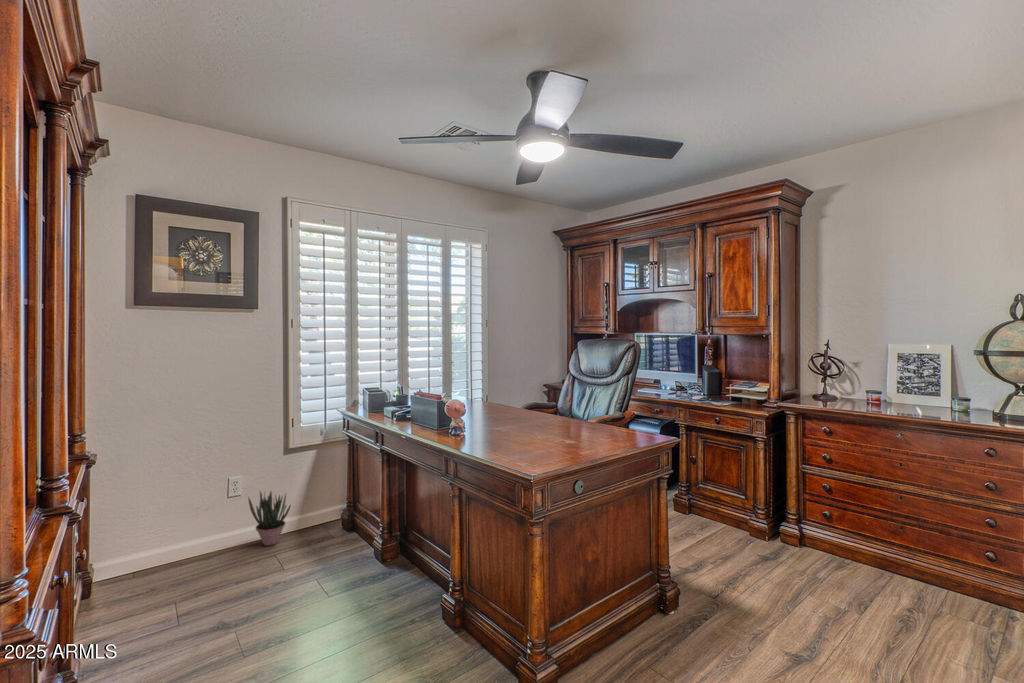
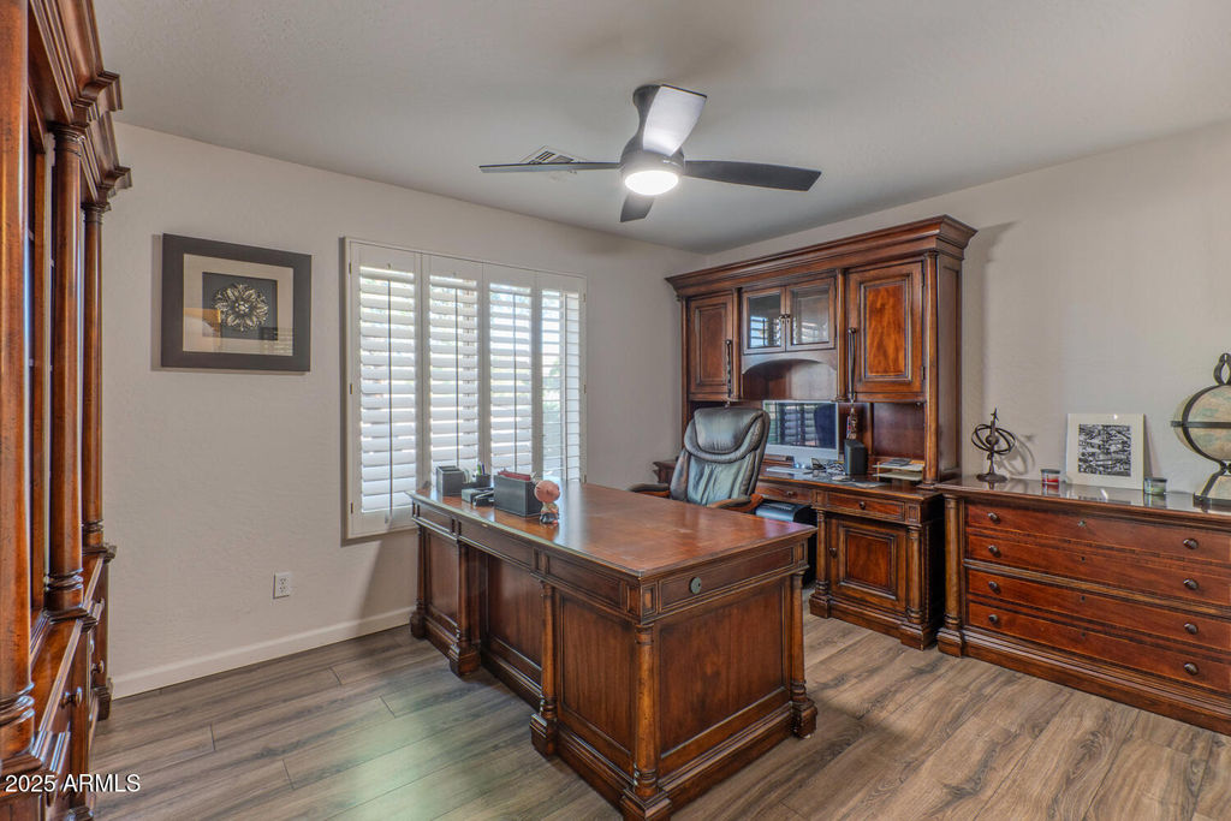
- potted plant (269, 517)
